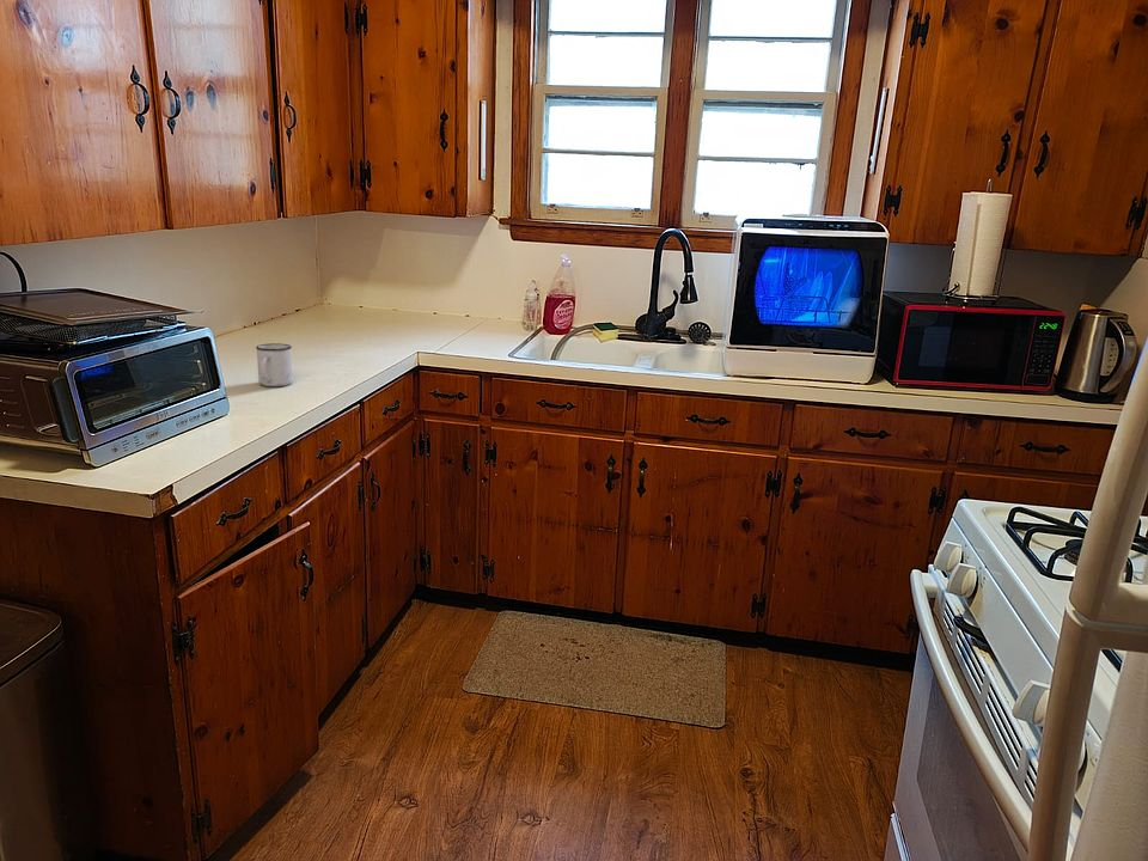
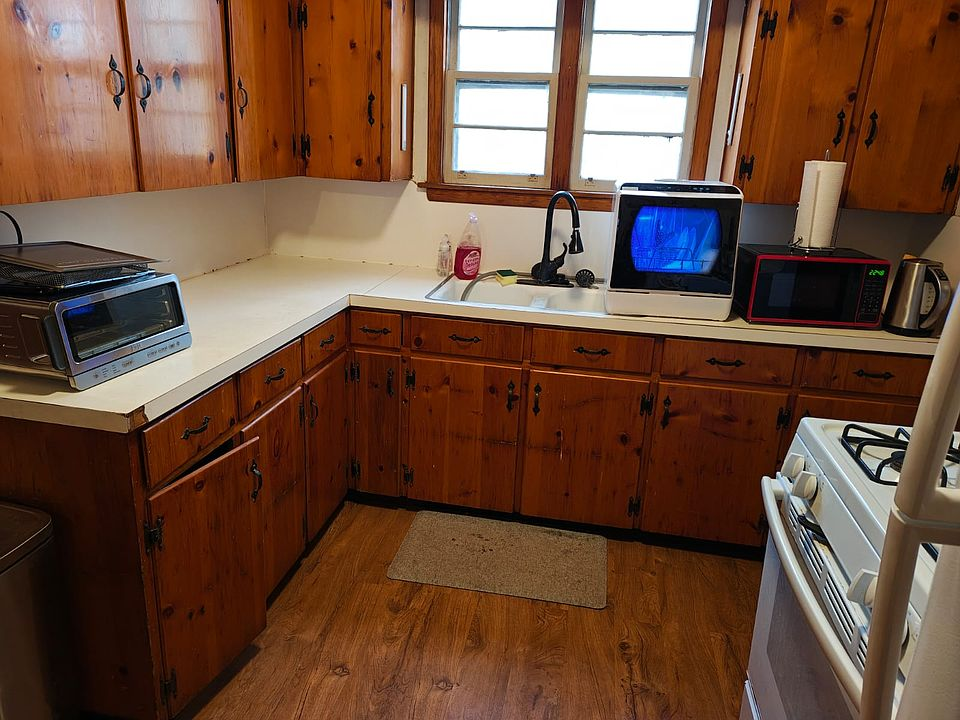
- mug (271, 366)
